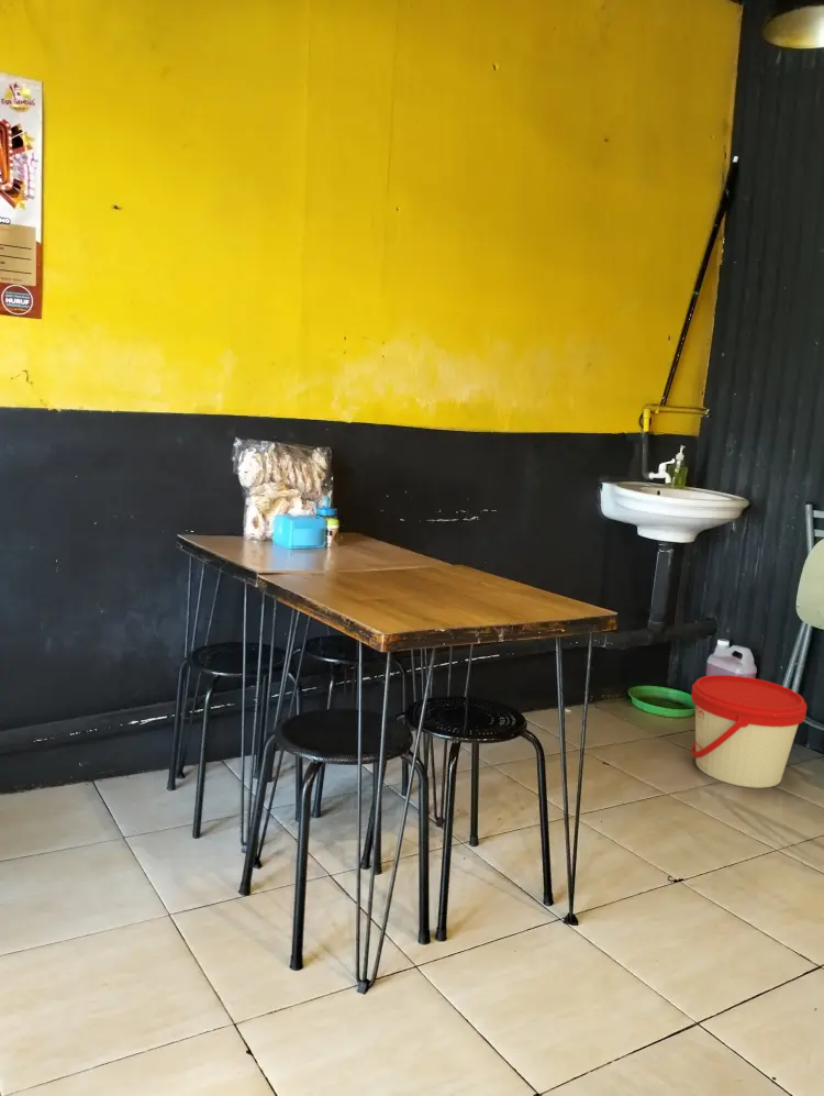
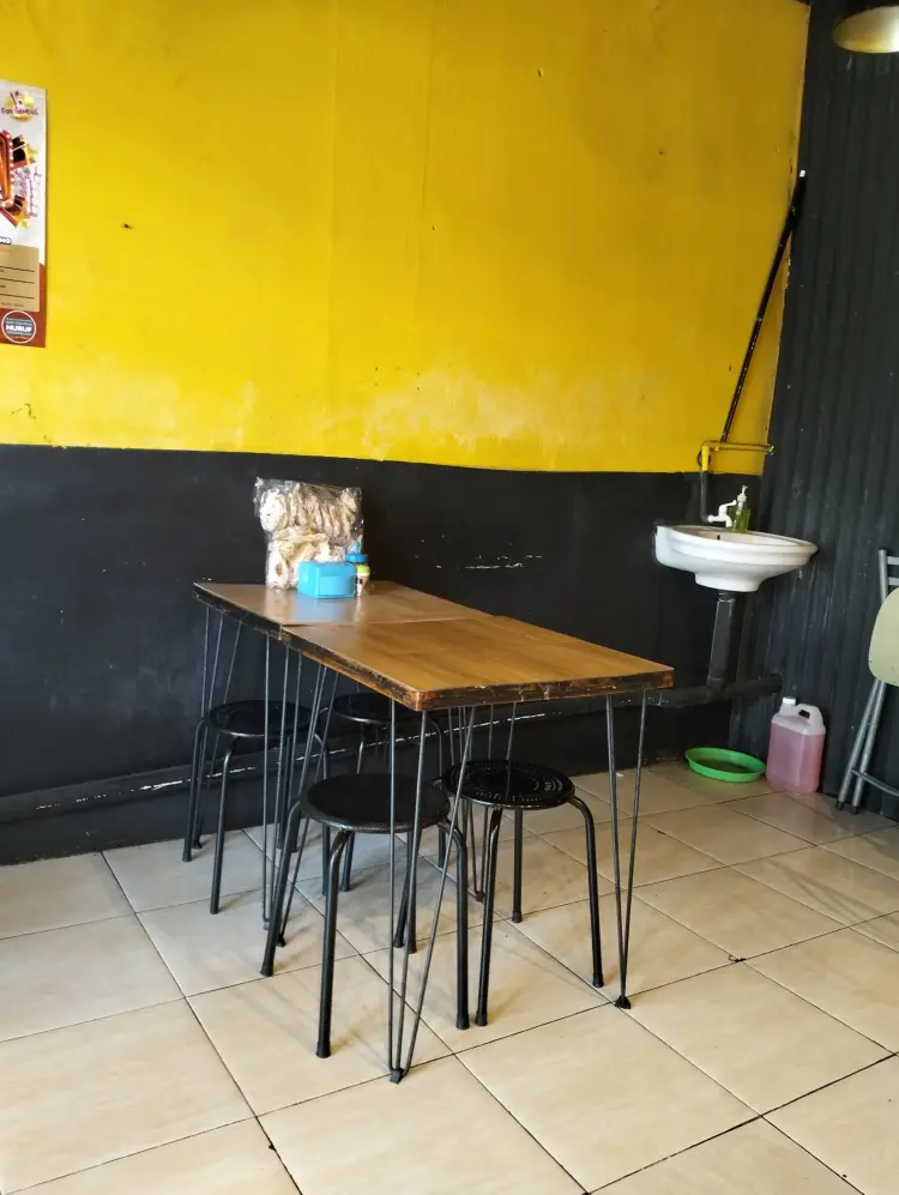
- bucket (743, 731)
